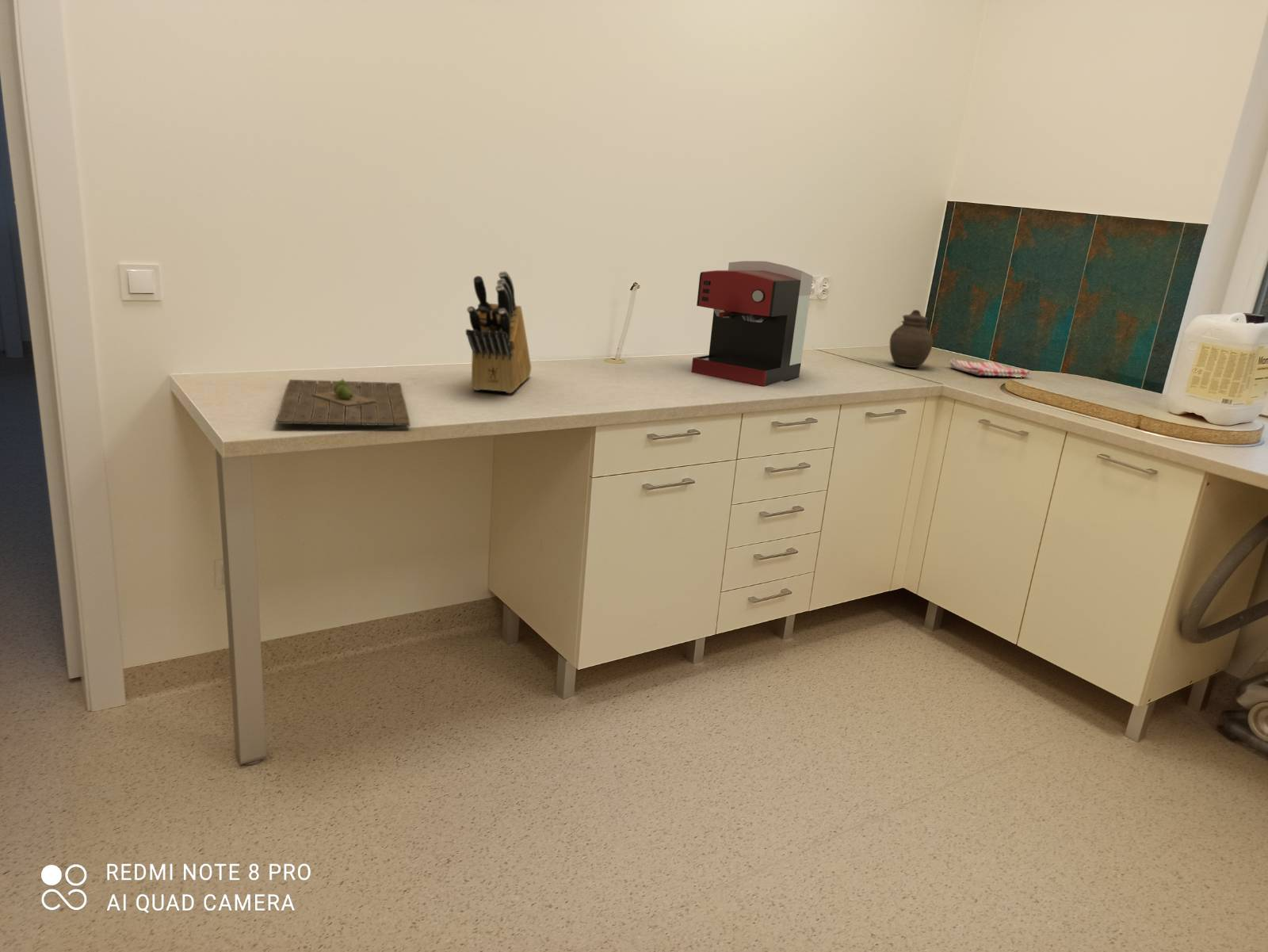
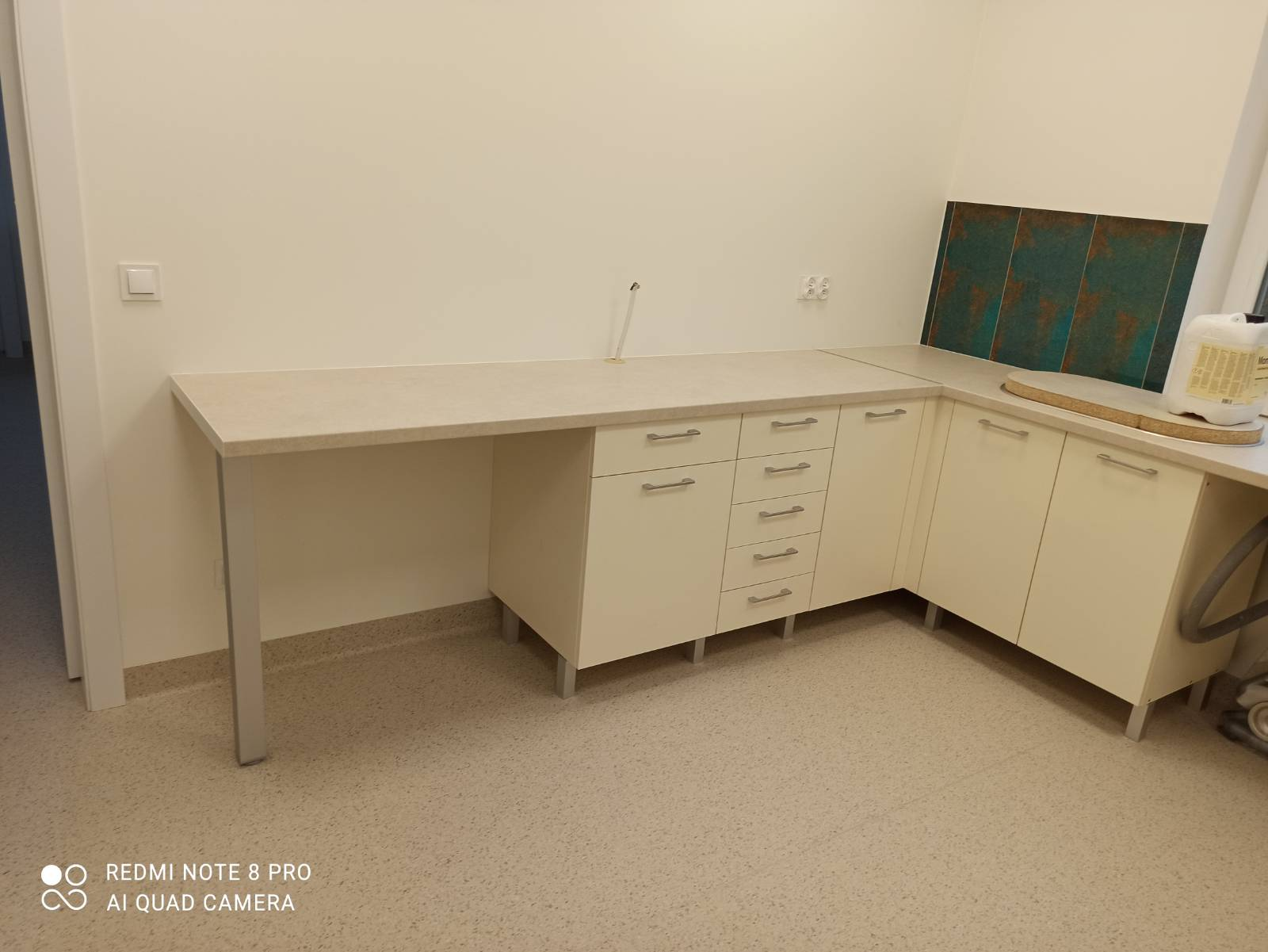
- knife block (500, 328)
- coffee maker (747, 319)
- dish towel (989, 368)
- jar (911, 338)
- cutting board (345, 392)
